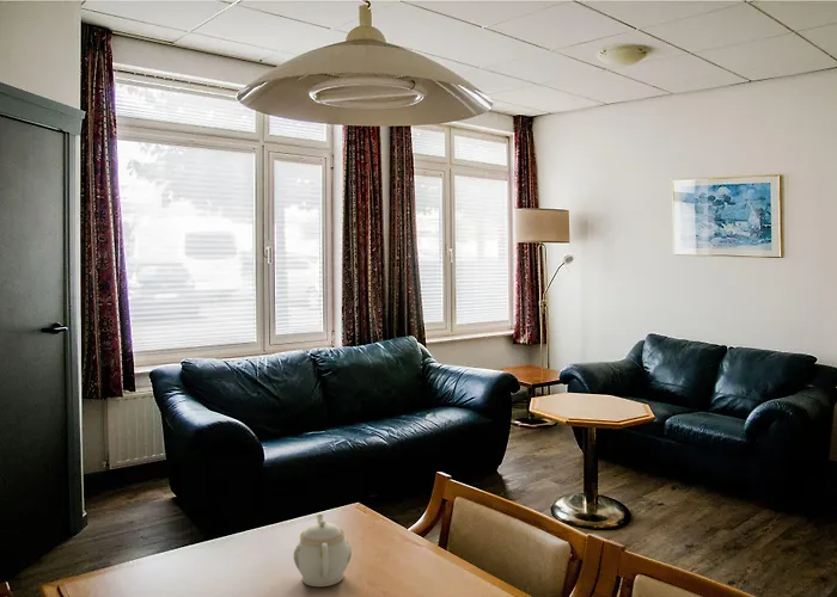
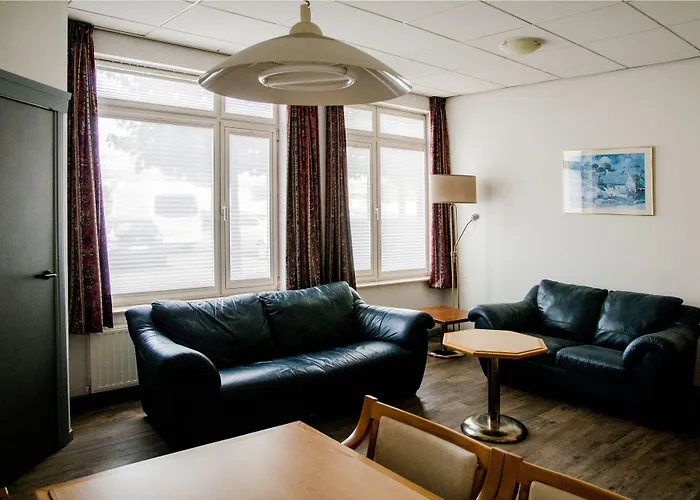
- teapot (322, 549)
